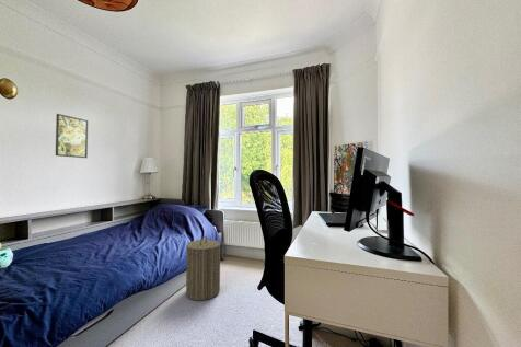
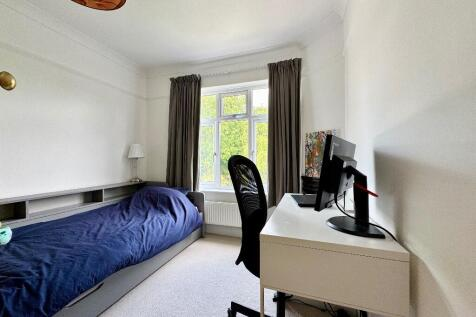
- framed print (72, 137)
- laundry hamper (204, 264)
